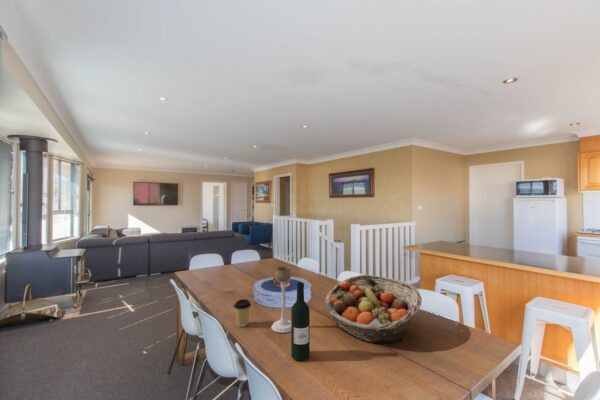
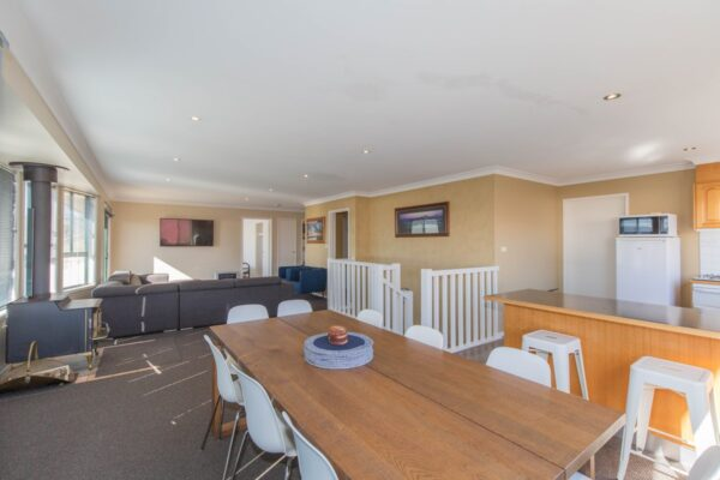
- wine bottle (300, 319)
- fruit basket (370, 305)
- candle holder (283, 297)
- coffee cup (242, 313)
